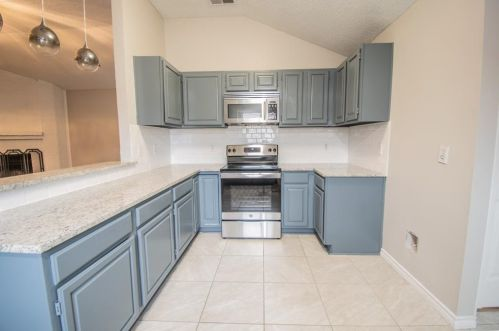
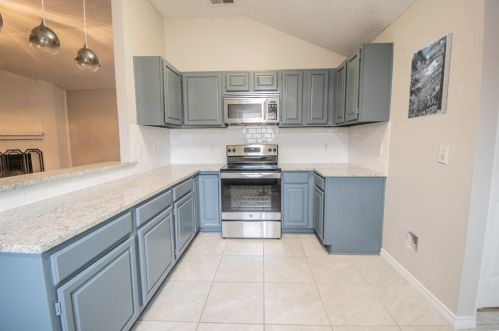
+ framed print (427, 81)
